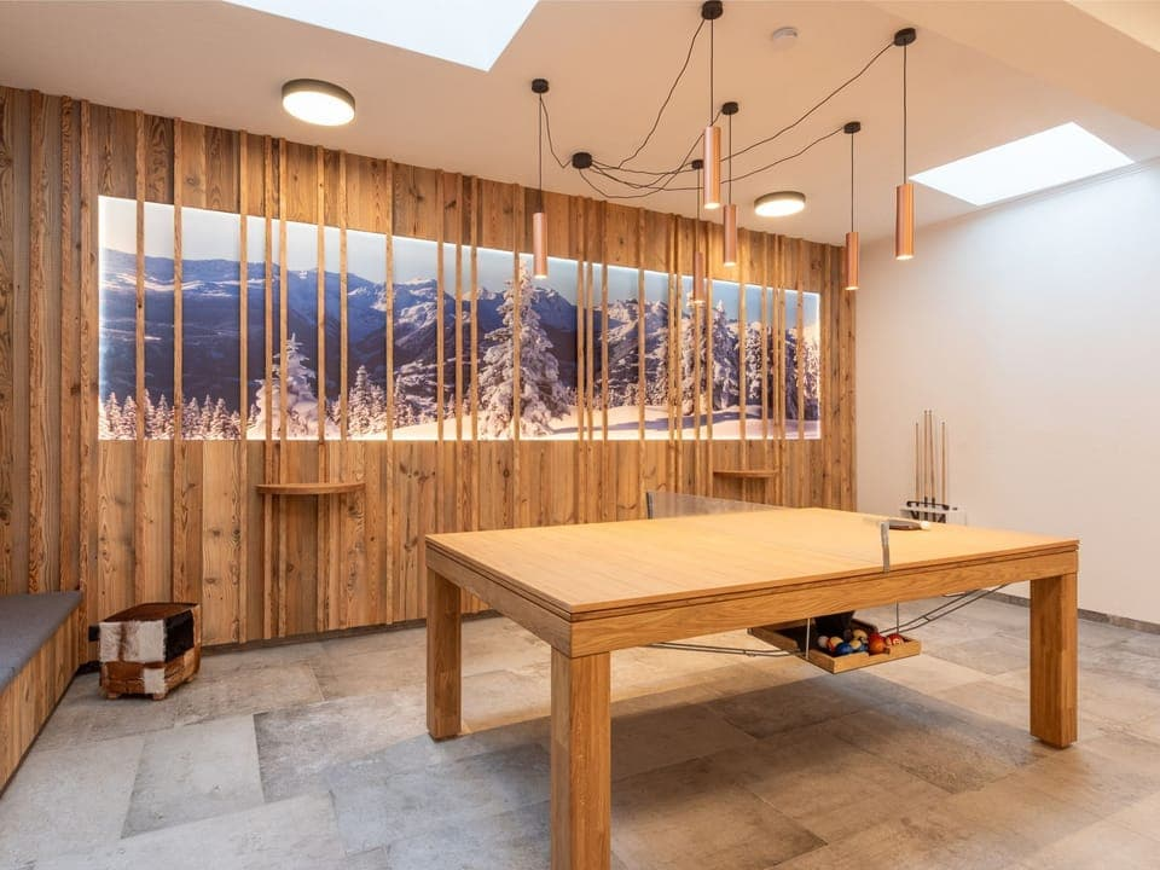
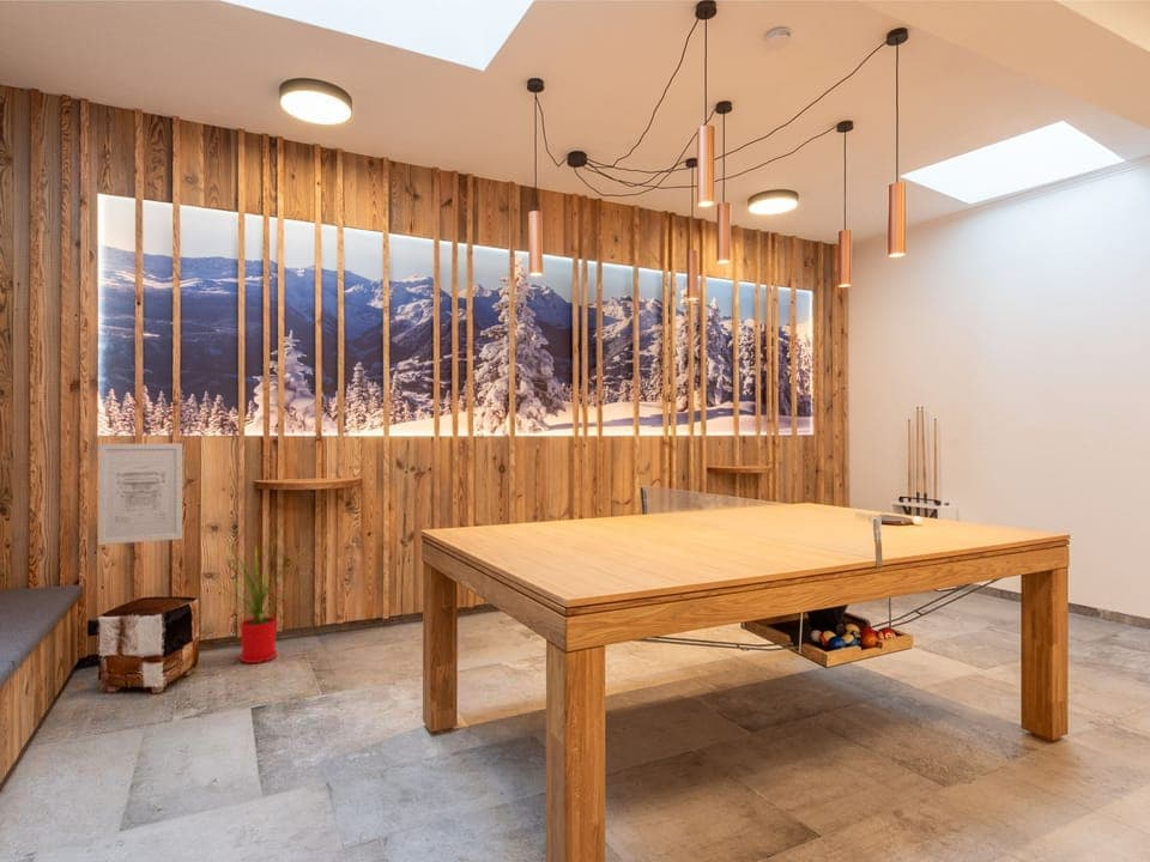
+ house plant (259, 597)
+ wall art (141, 492)
